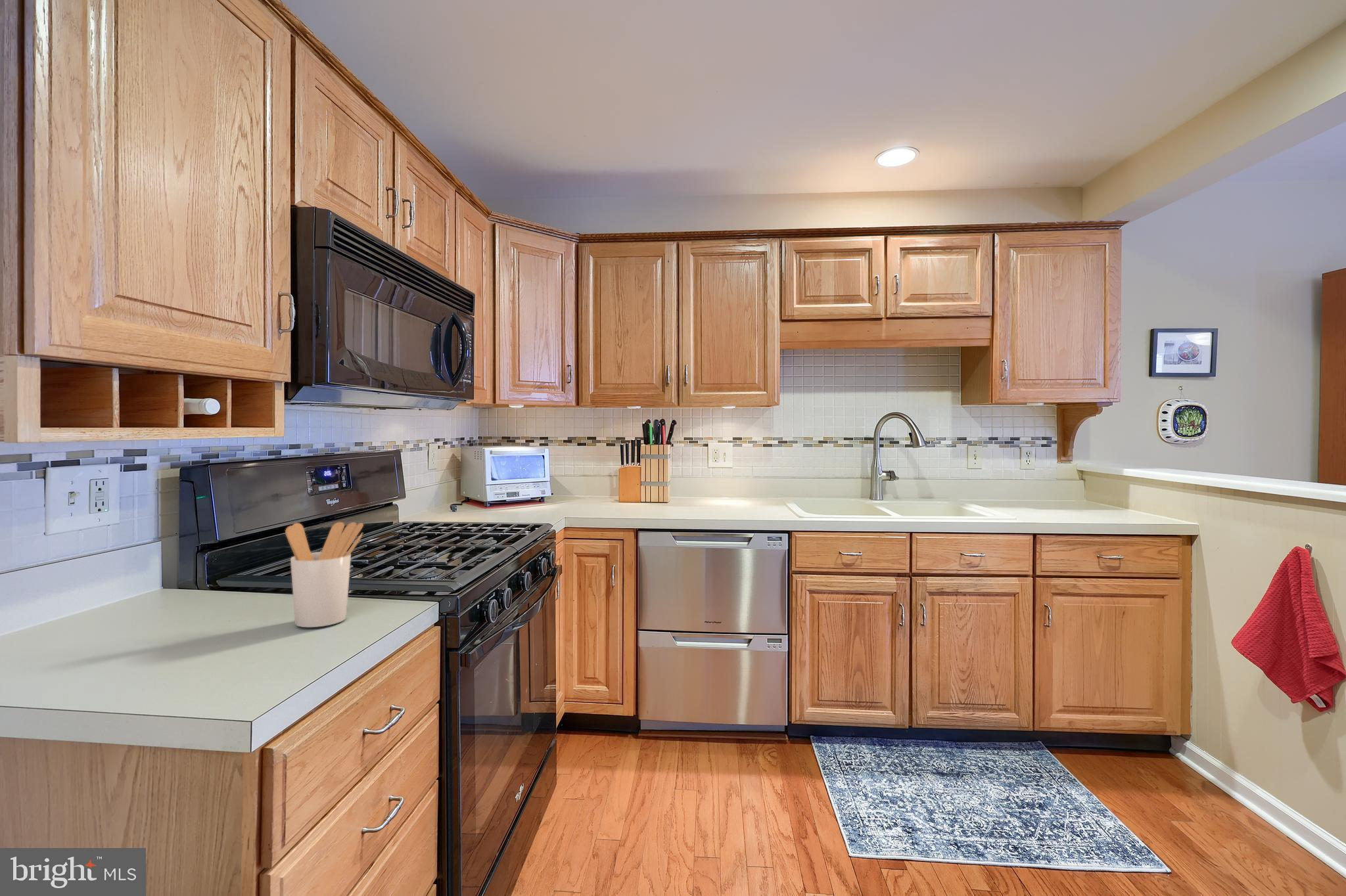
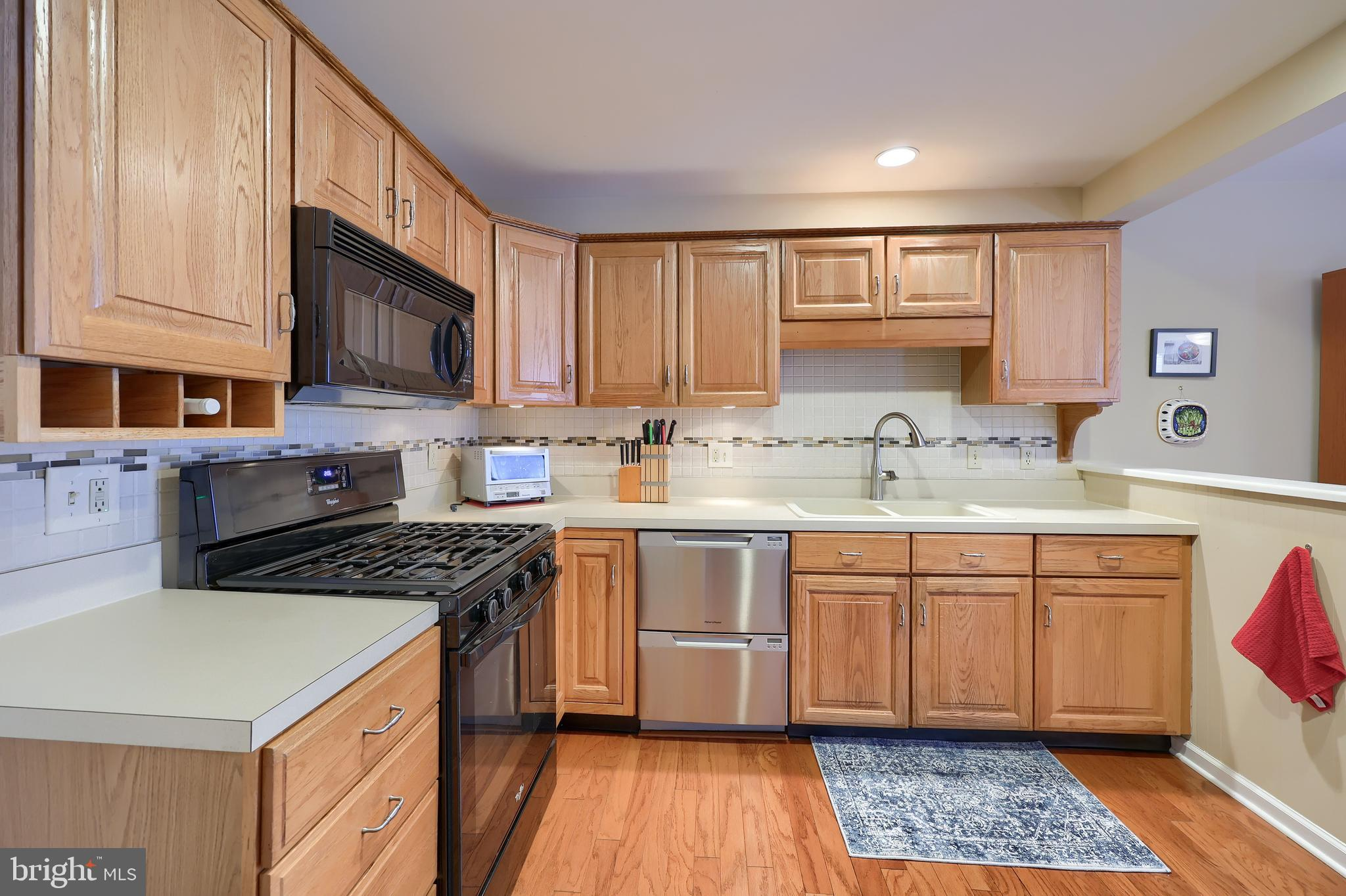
- utensil holder (329, 569)
